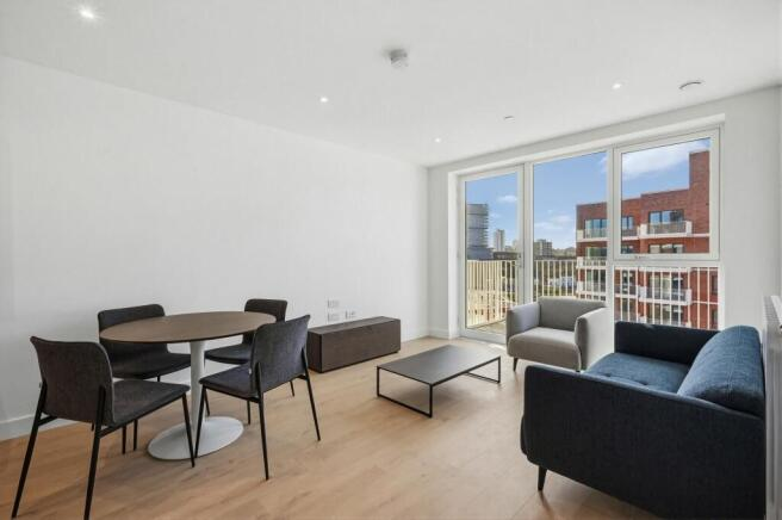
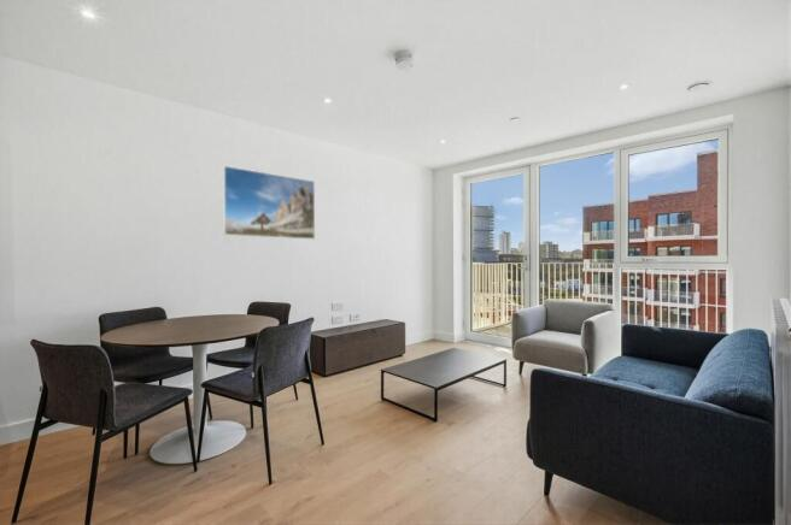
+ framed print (273, 205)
